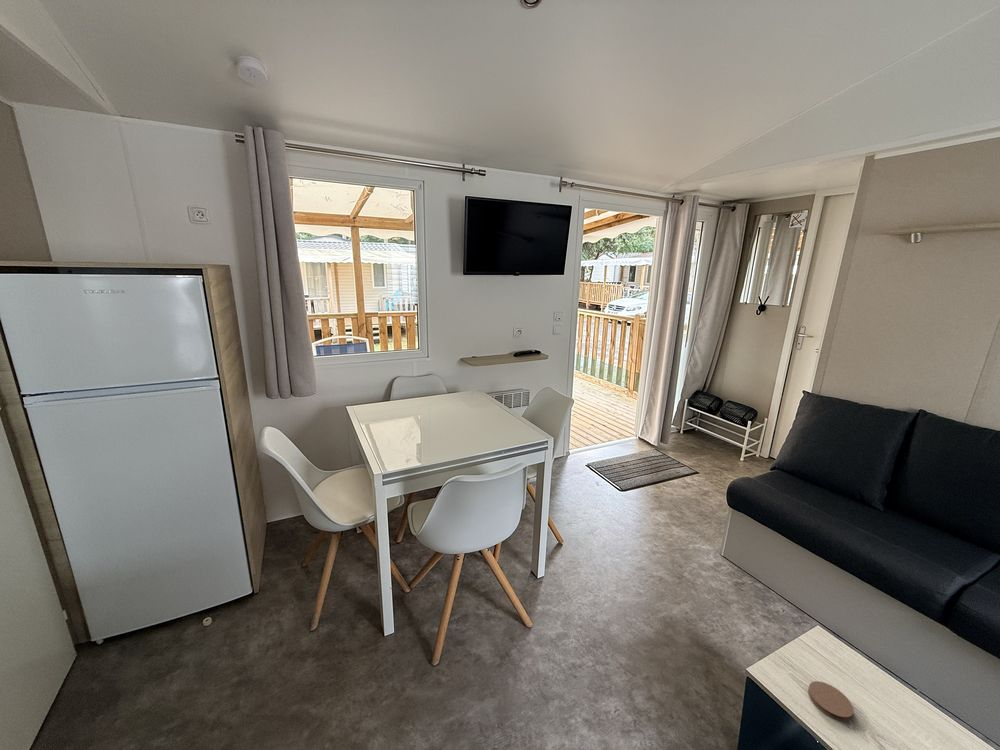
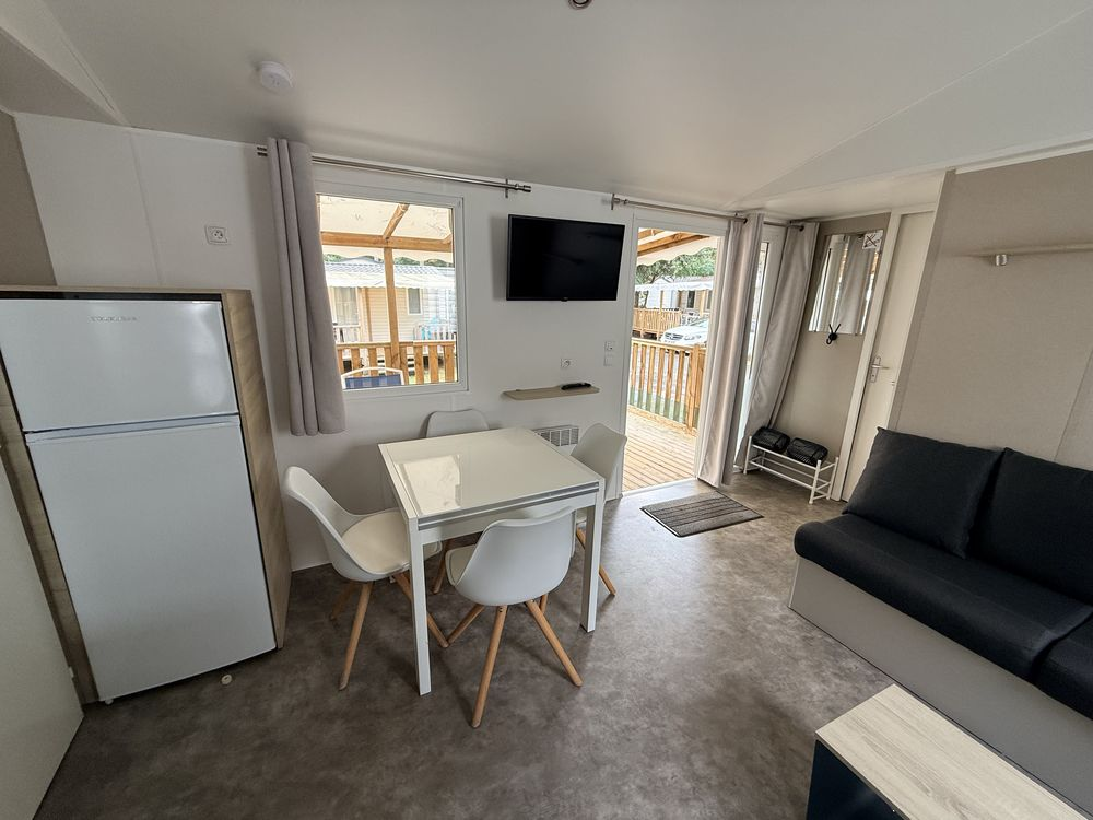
- coaster (830, 700)
